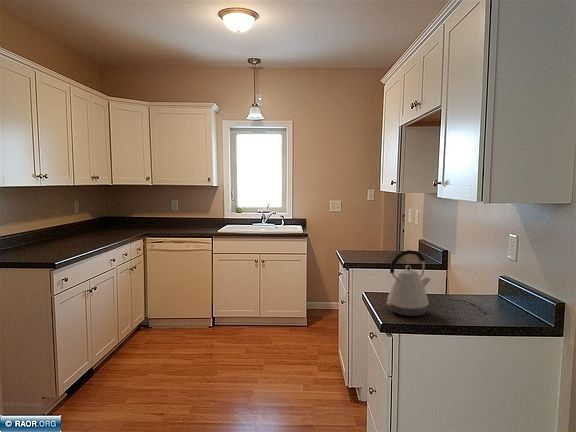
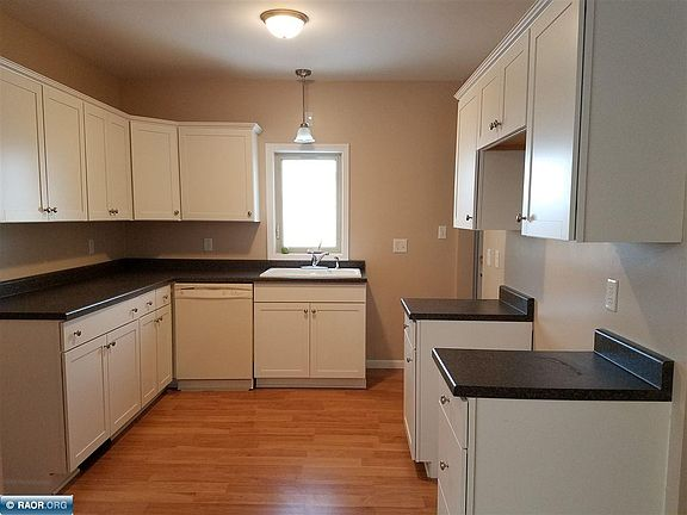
- kettle (409, 280)
